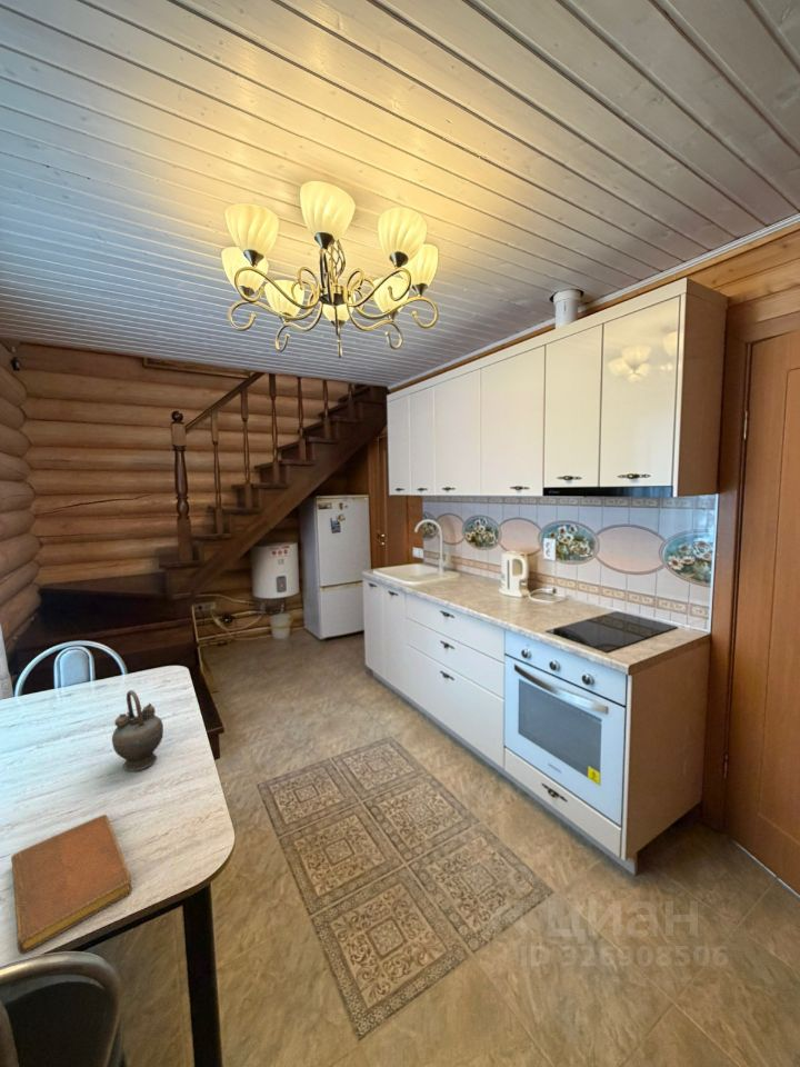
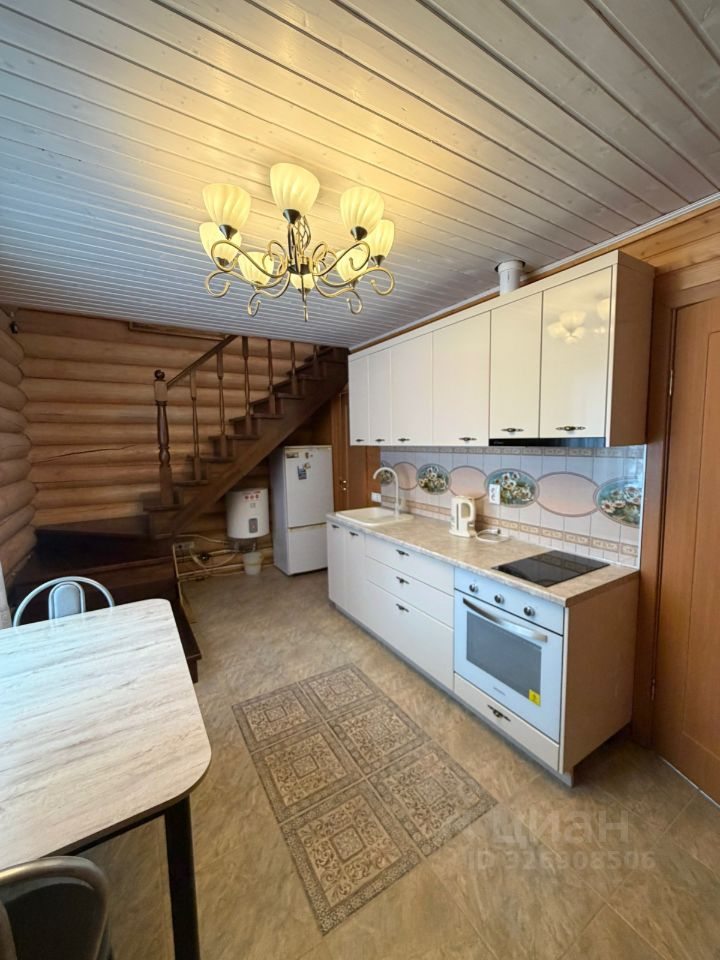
- teapot (136, 725)
- notebook (69, 872)
